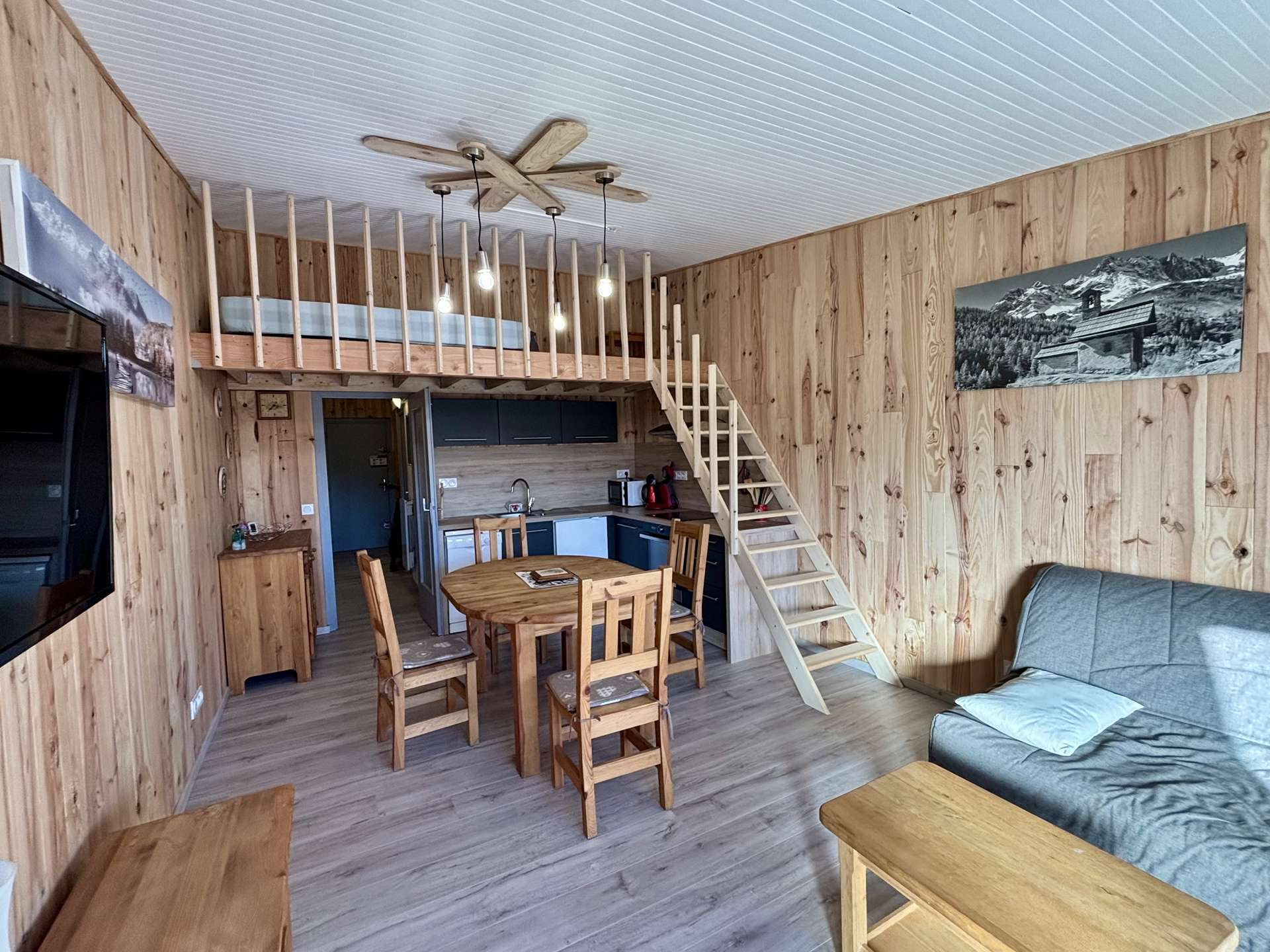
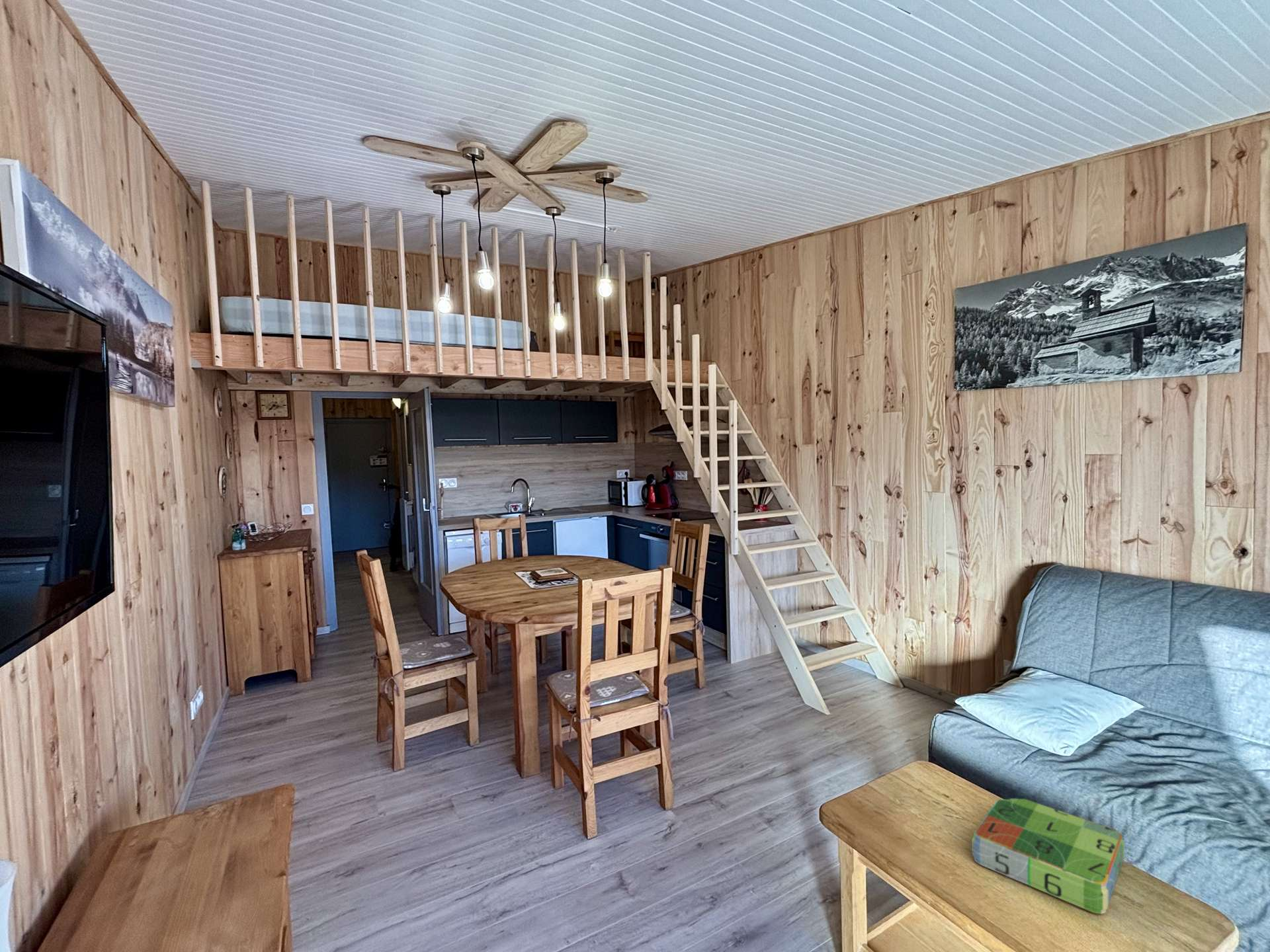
+ board game (1047, 846)
